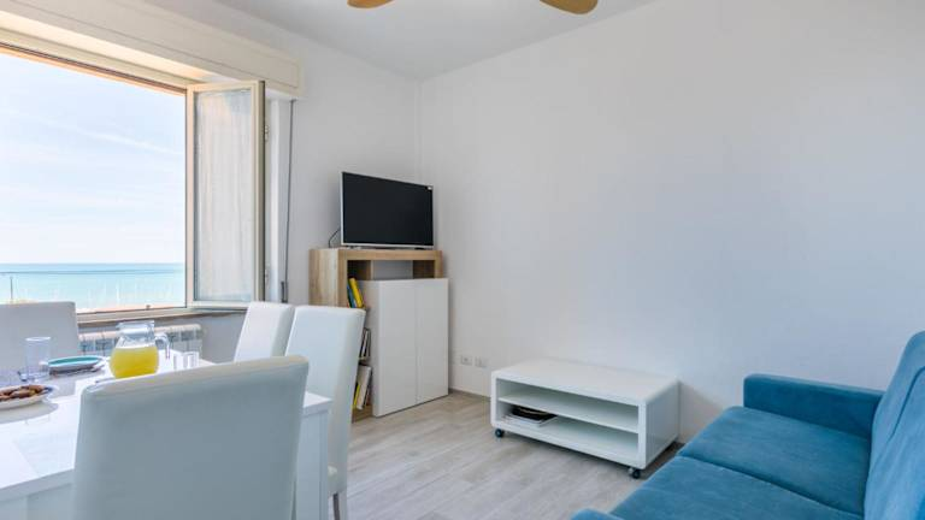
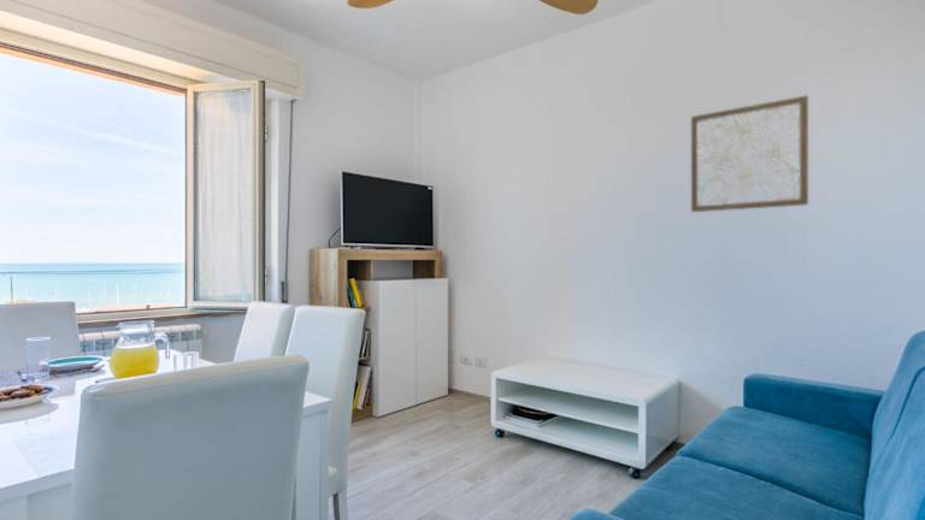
+ wall art (748, 160)
